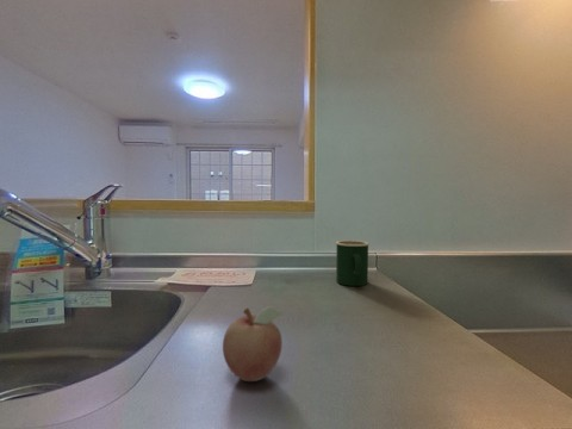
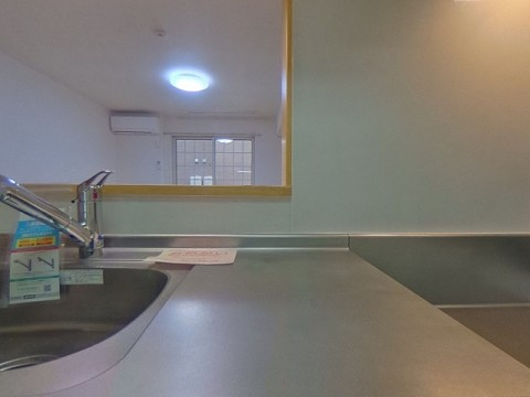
- mug (353, 263)
- fruit (253, 341)
